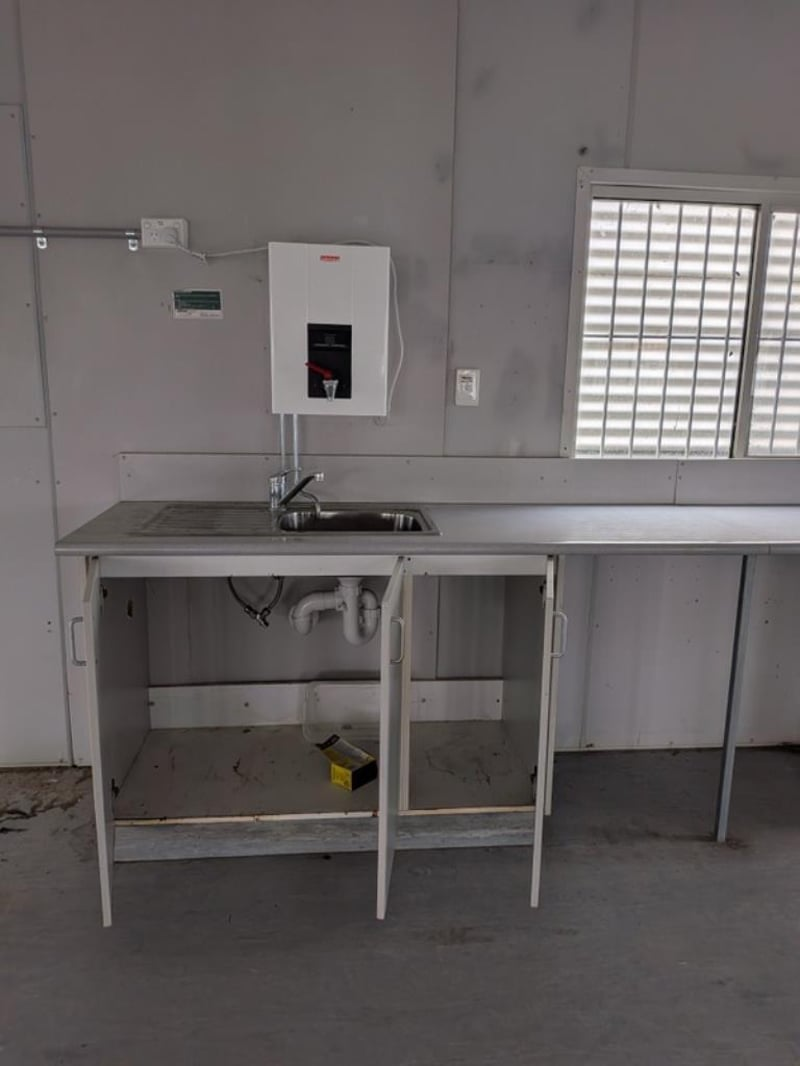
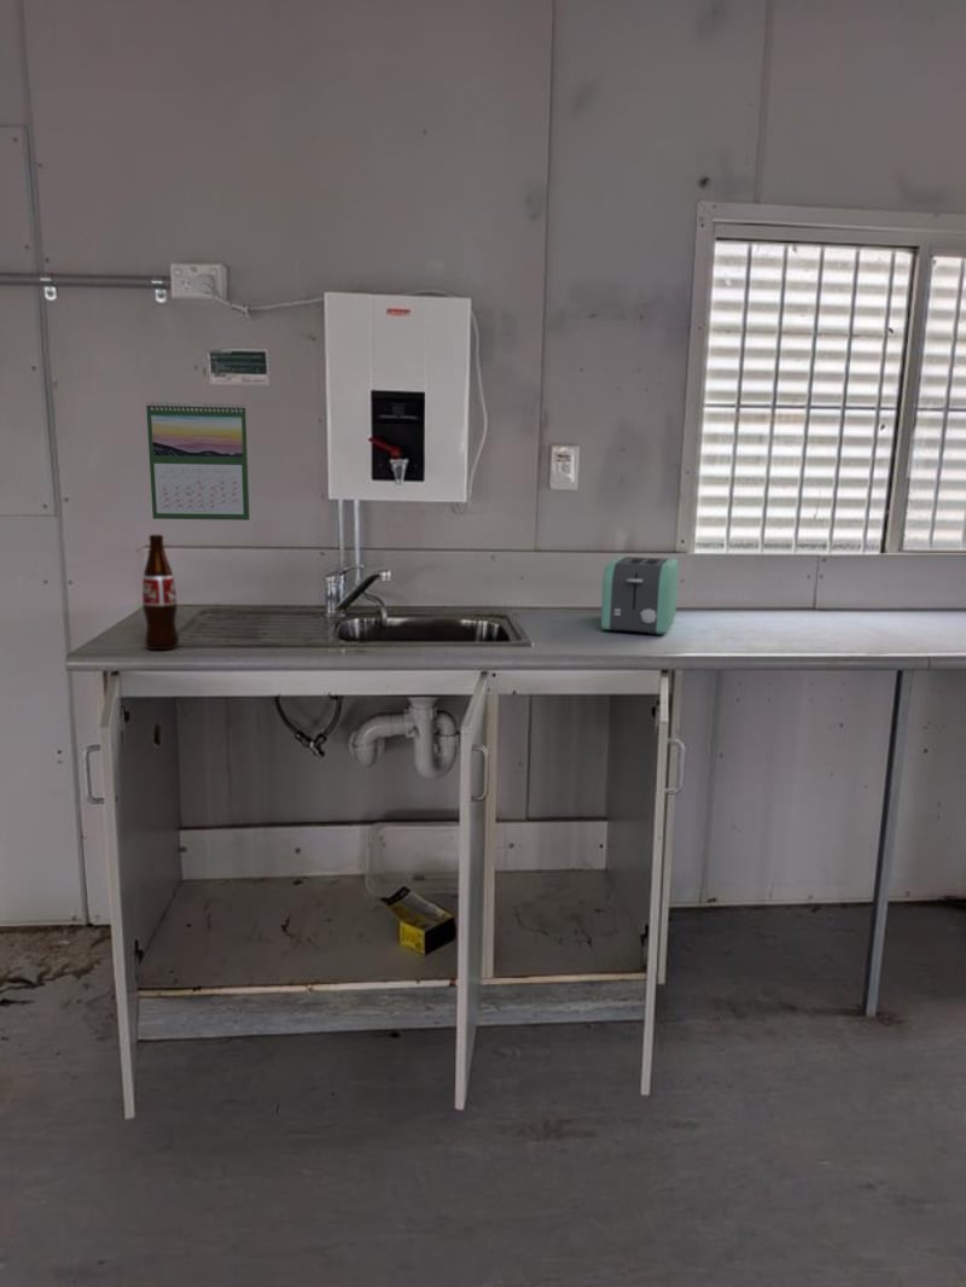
+ bottle (158, 592)
+ calendar (198, 460)
+ toaster (641, 593)
